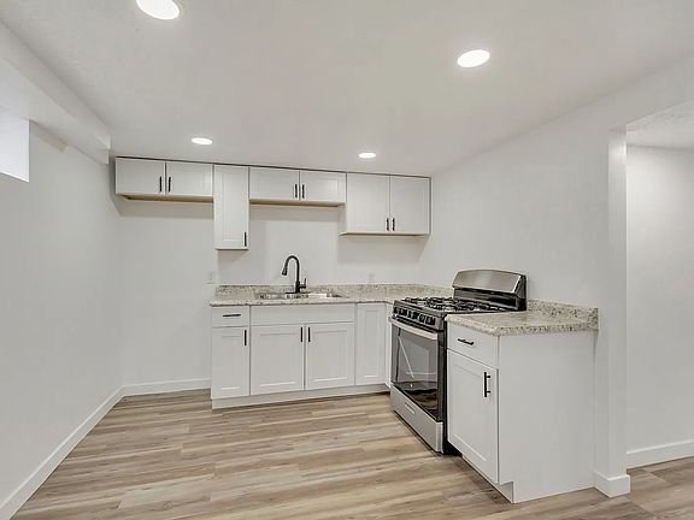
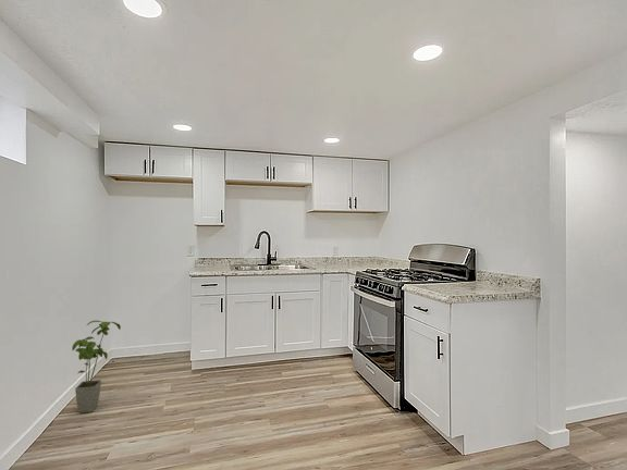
+ house plant (95, 363)
